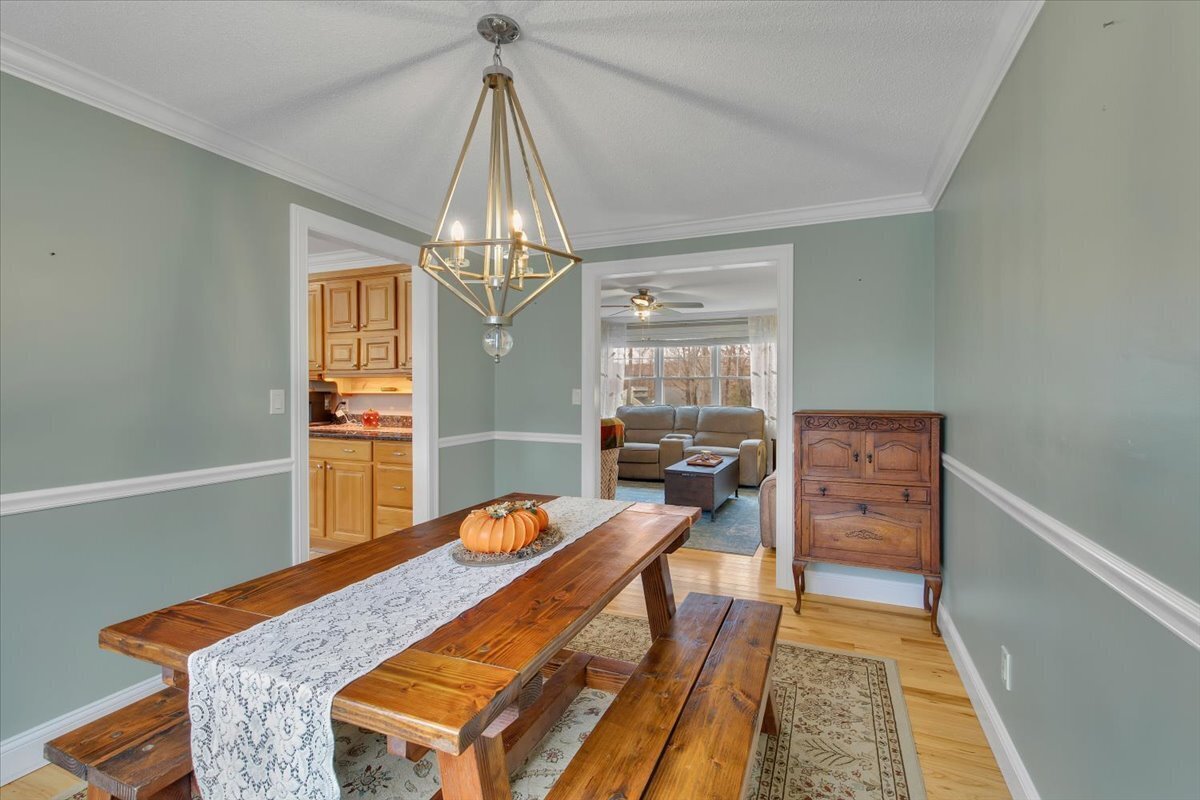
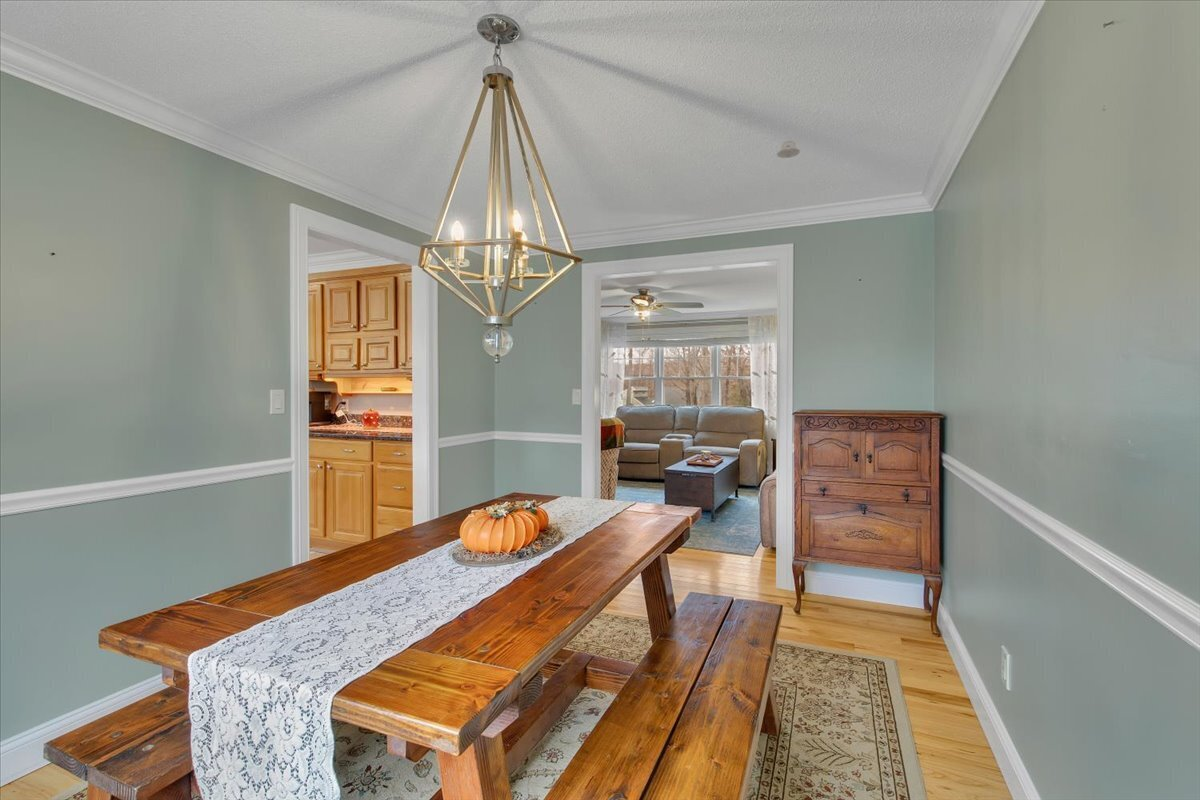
+ recessed light (788, 149)
